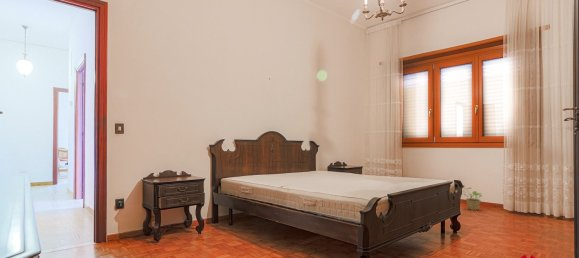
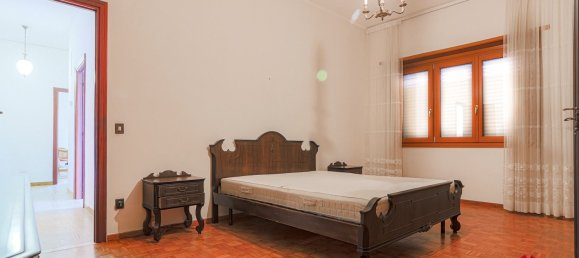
- potted plant (472, 198)
